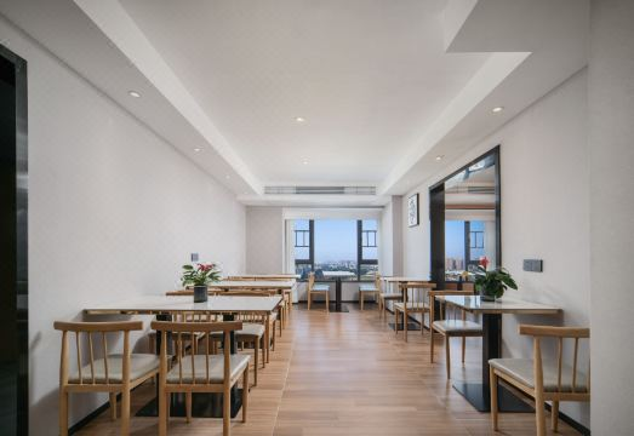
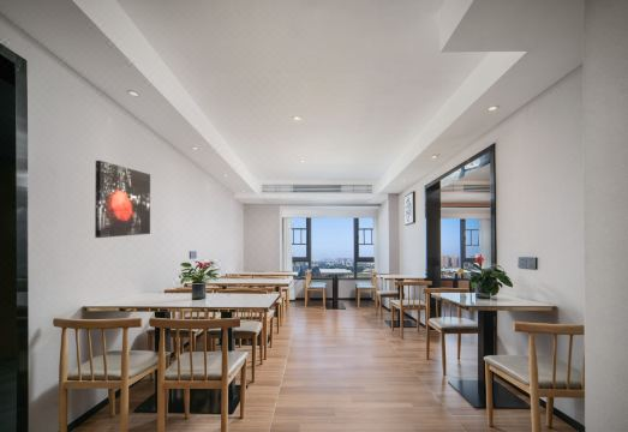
+ wall art (126, 202)
